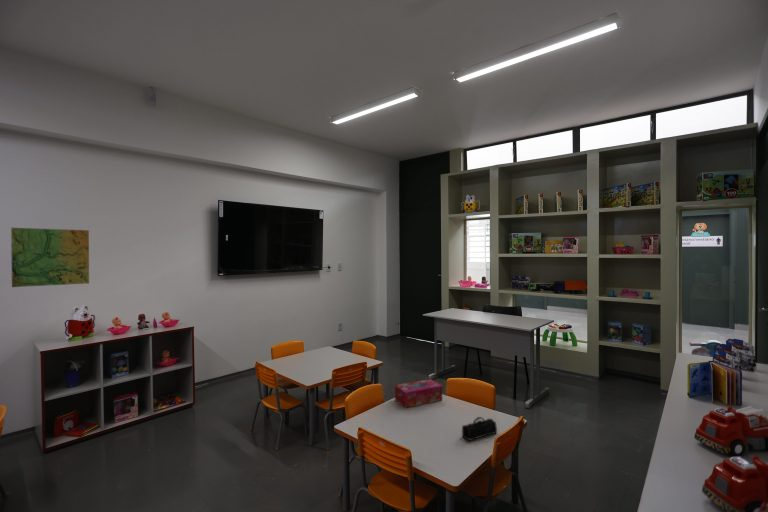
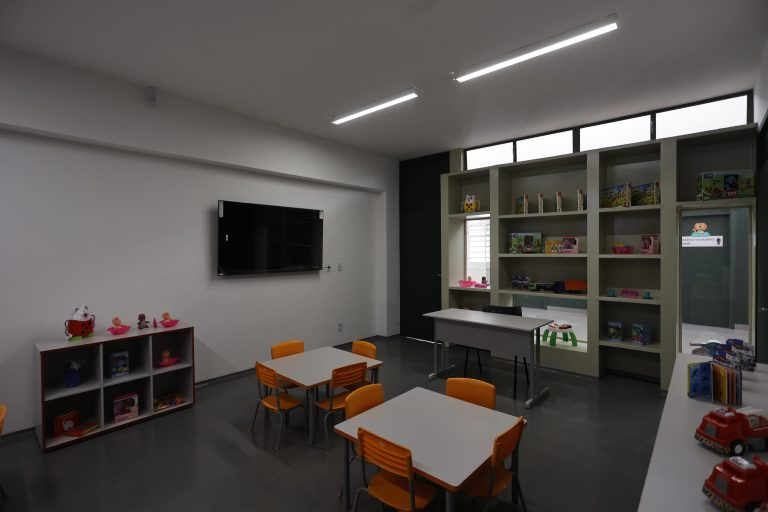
- tissue box (418, 392)
- map (52, 257)
- pencil case (479, 425)
